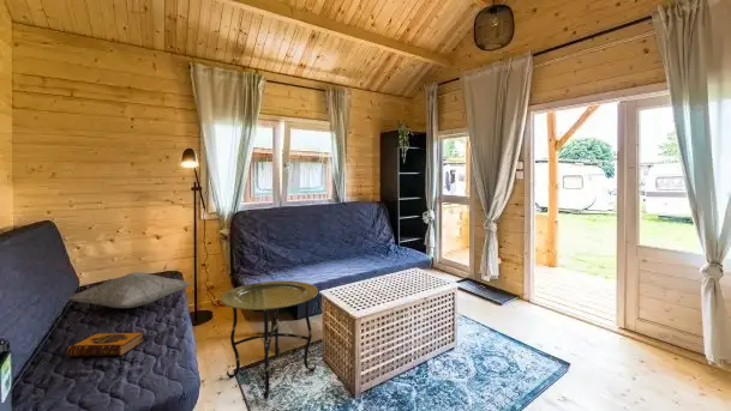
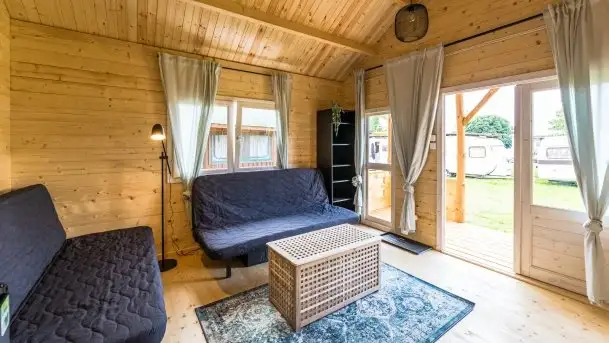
- side table (271, 333)
- hardback book (107, 344)
- decorative pillow (133, 290)
